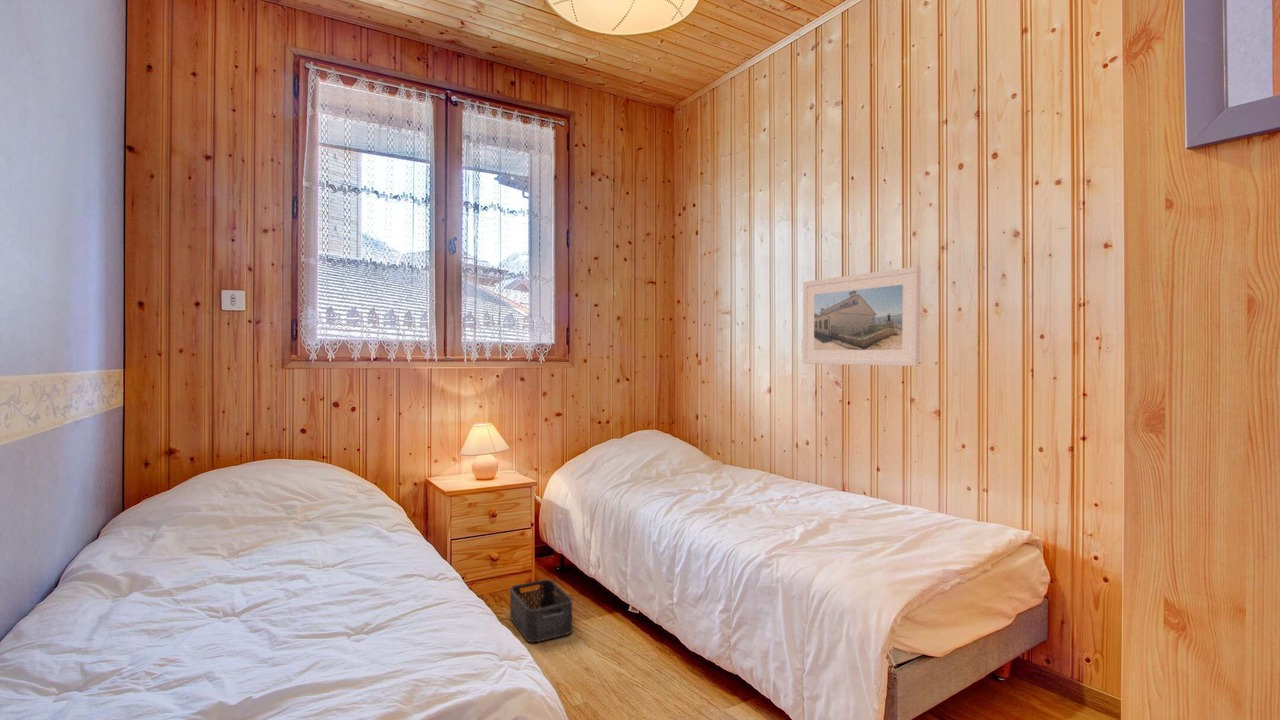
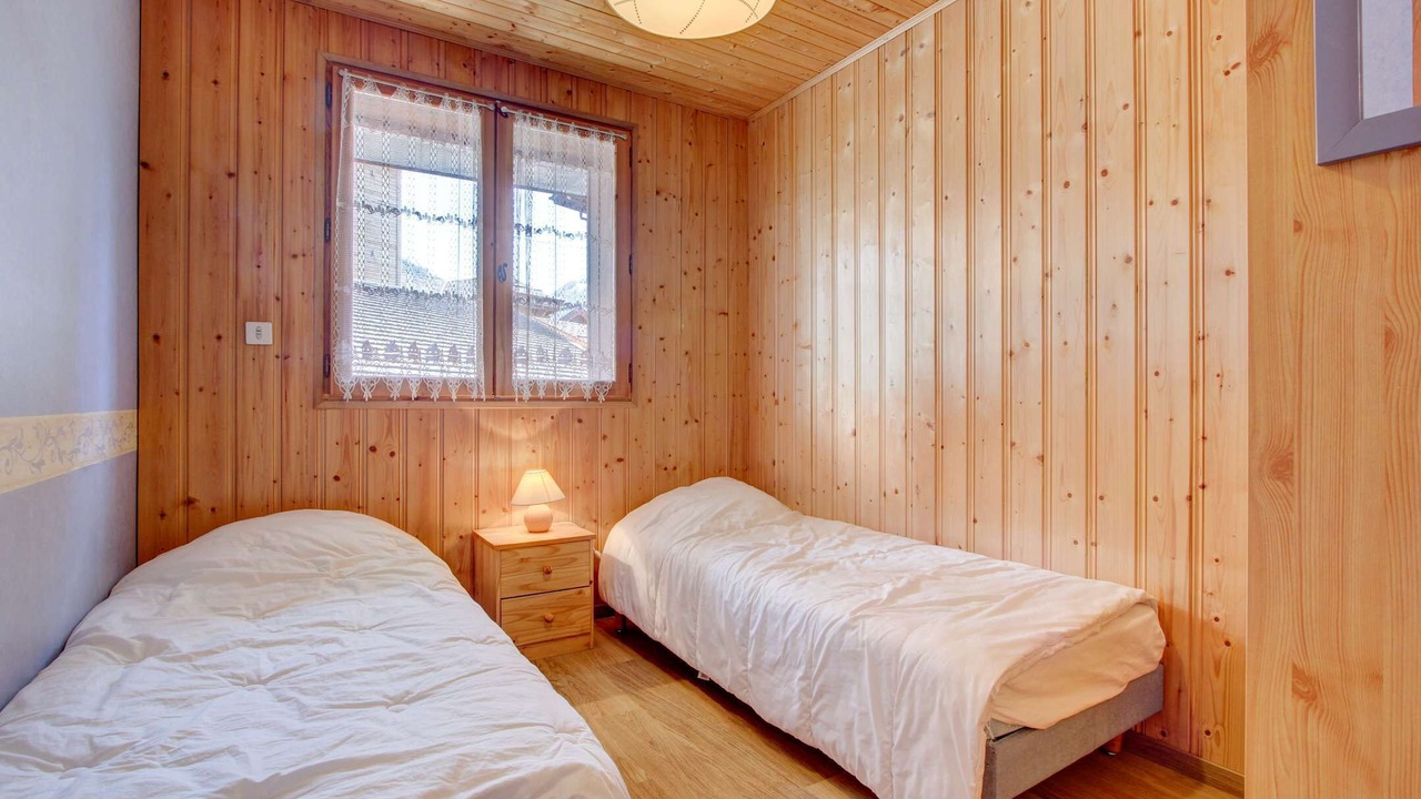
- storage bin (540, 609)
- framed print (855, 319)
